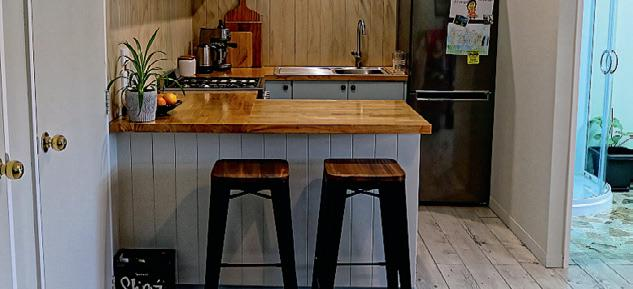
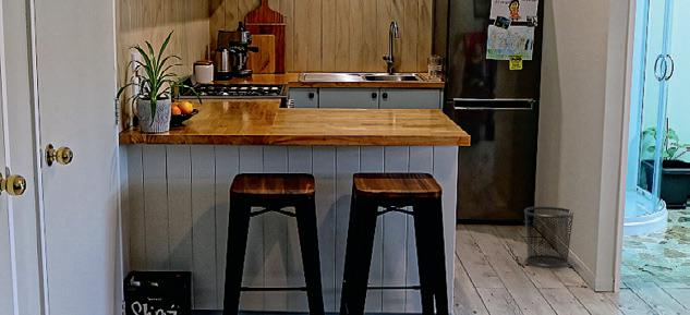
+ waste bin (547, 237)
